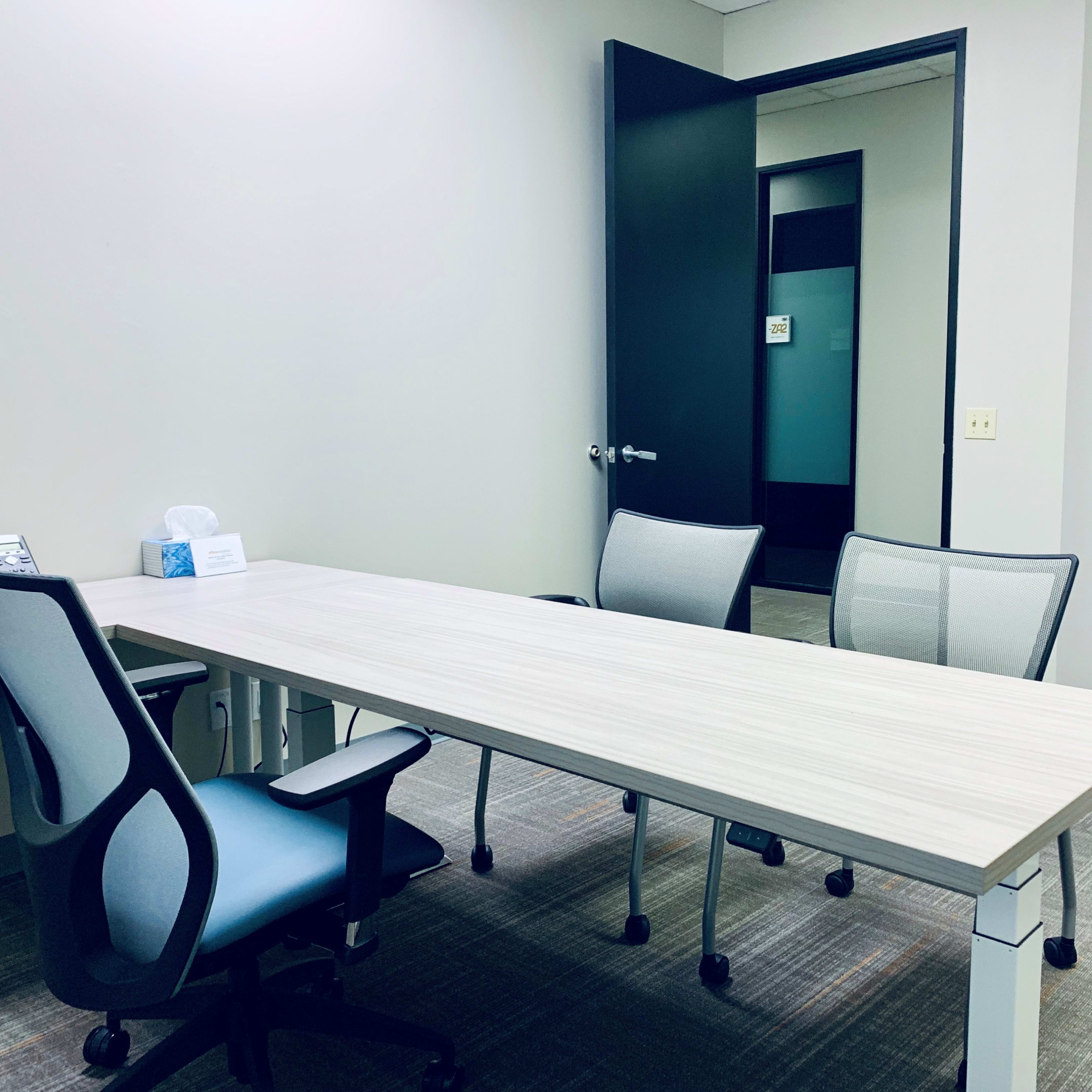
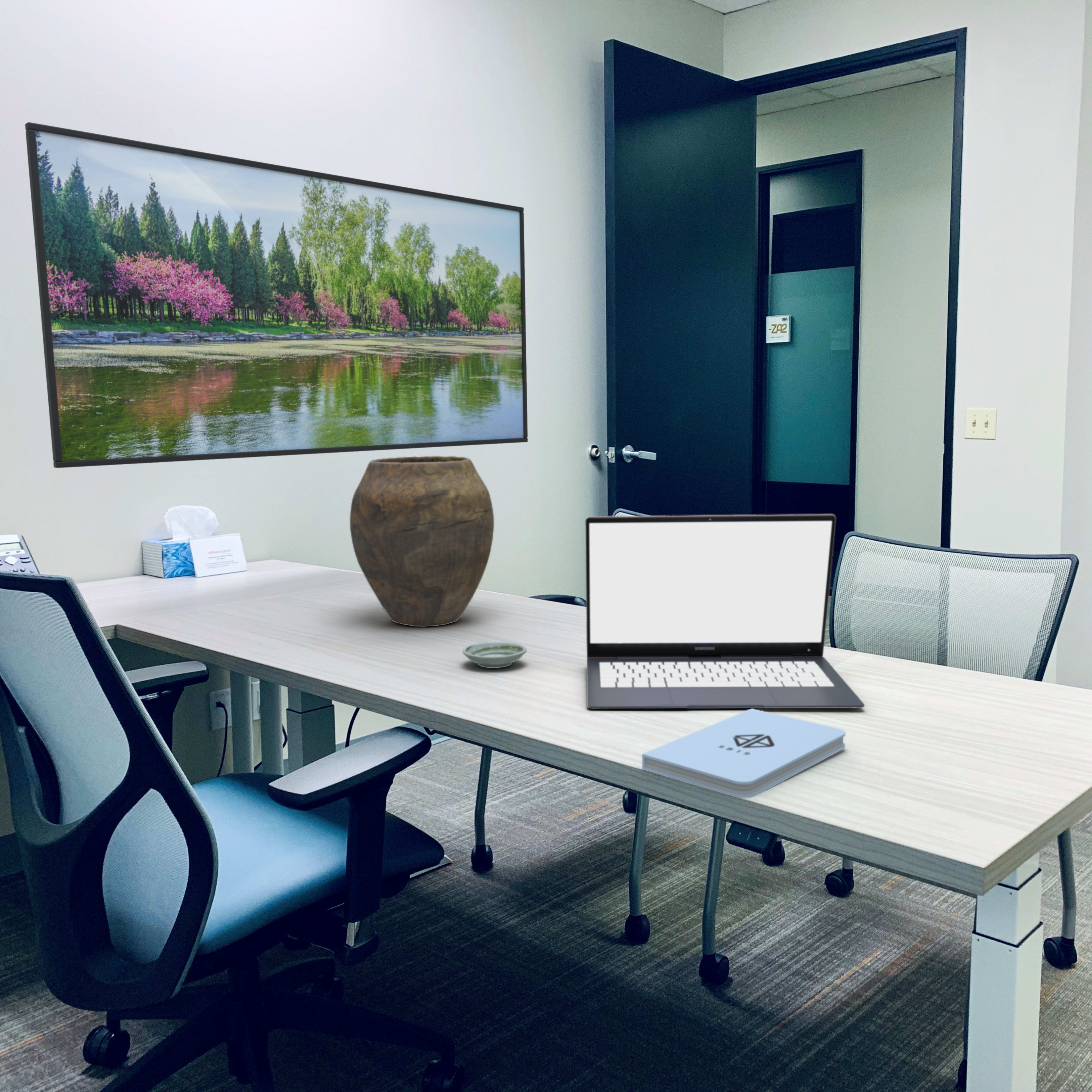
+ laptop (715, 604)
+ vase (423, 540)
+ notepad (749, 750)
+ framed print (328, 316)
+ saucer (495, 656)
